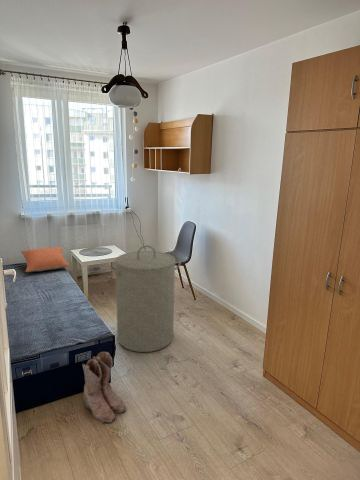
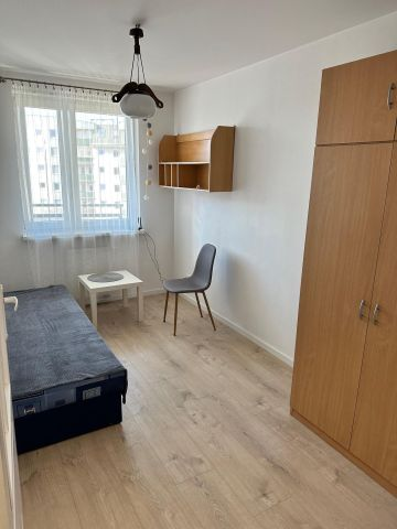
- laundry hamper (145, 292)
- pillow (44, 258)
- boots (104, 383)
